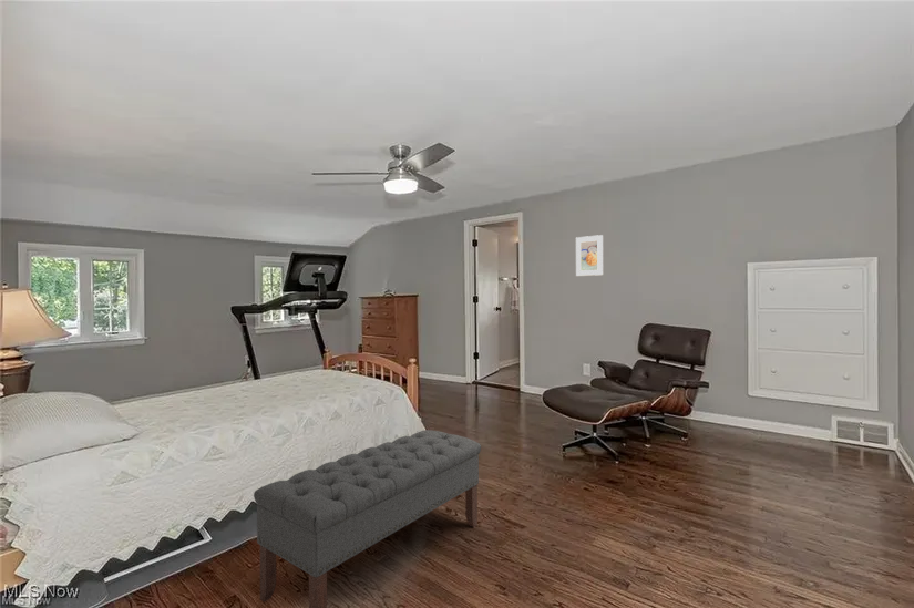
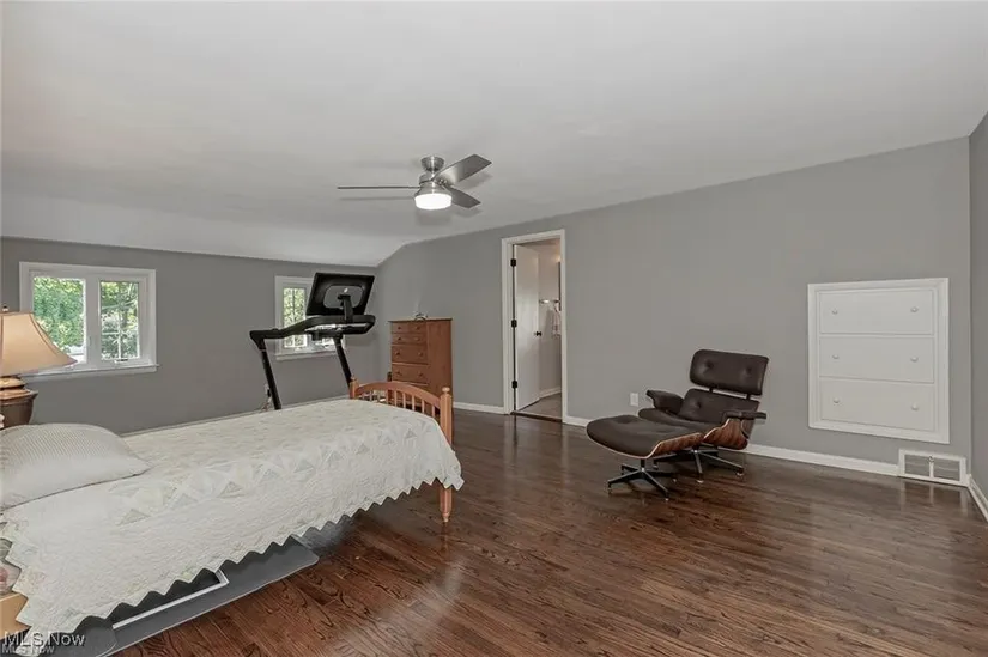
- bench (383, 507)
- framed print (588, 256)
